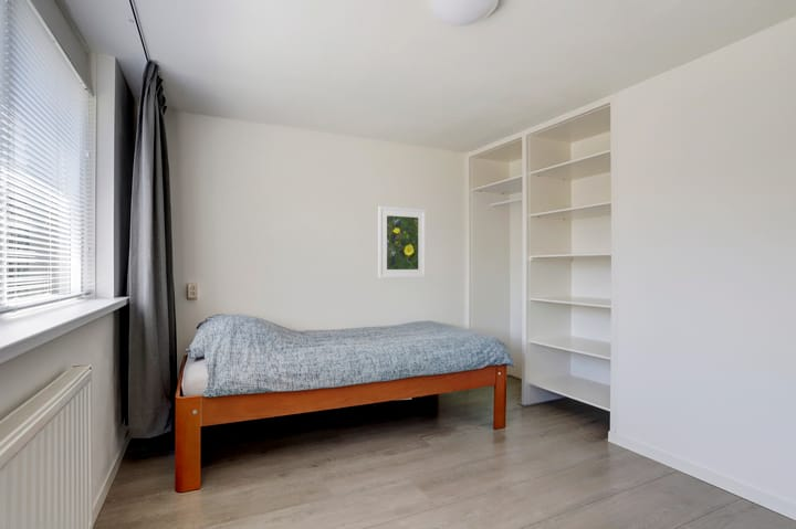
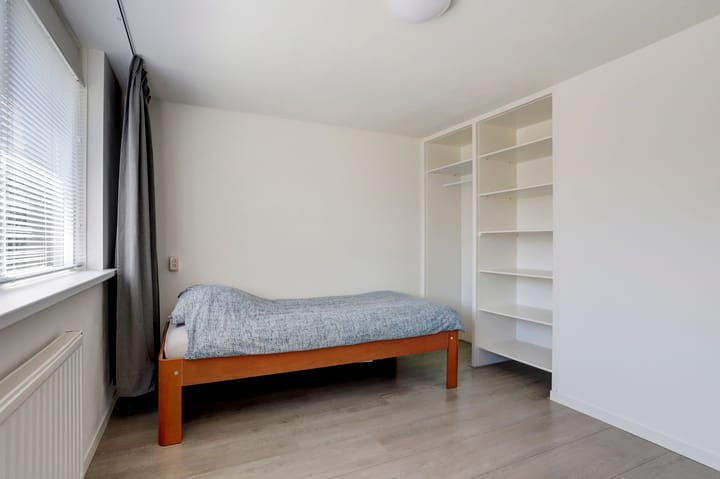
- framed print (402, 243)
